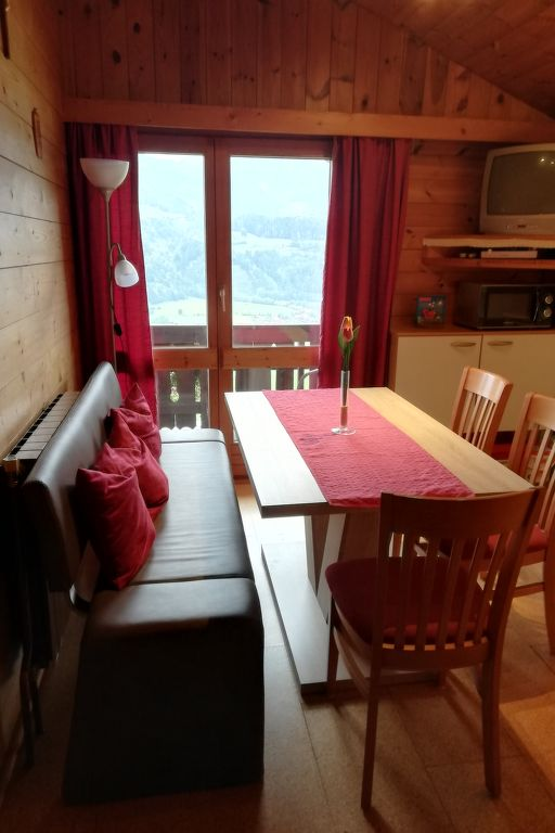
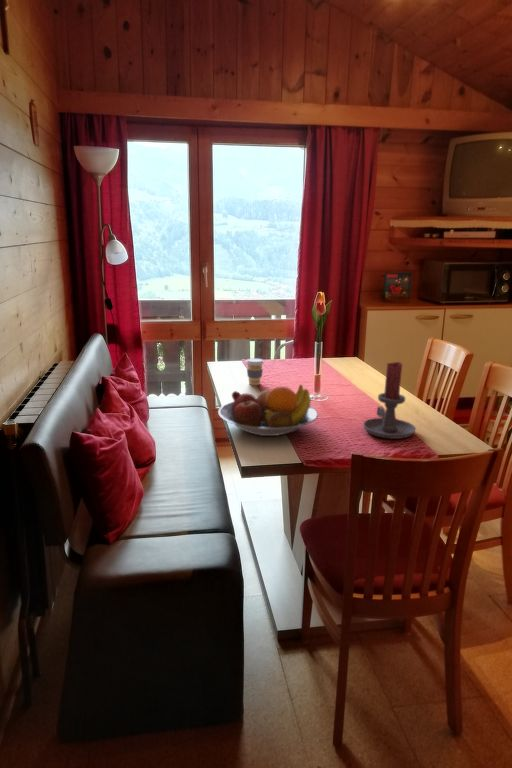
+ candle holder (389, 395)
+ fruit bowl (268, 407)
+ coffee cup (254, 371)
